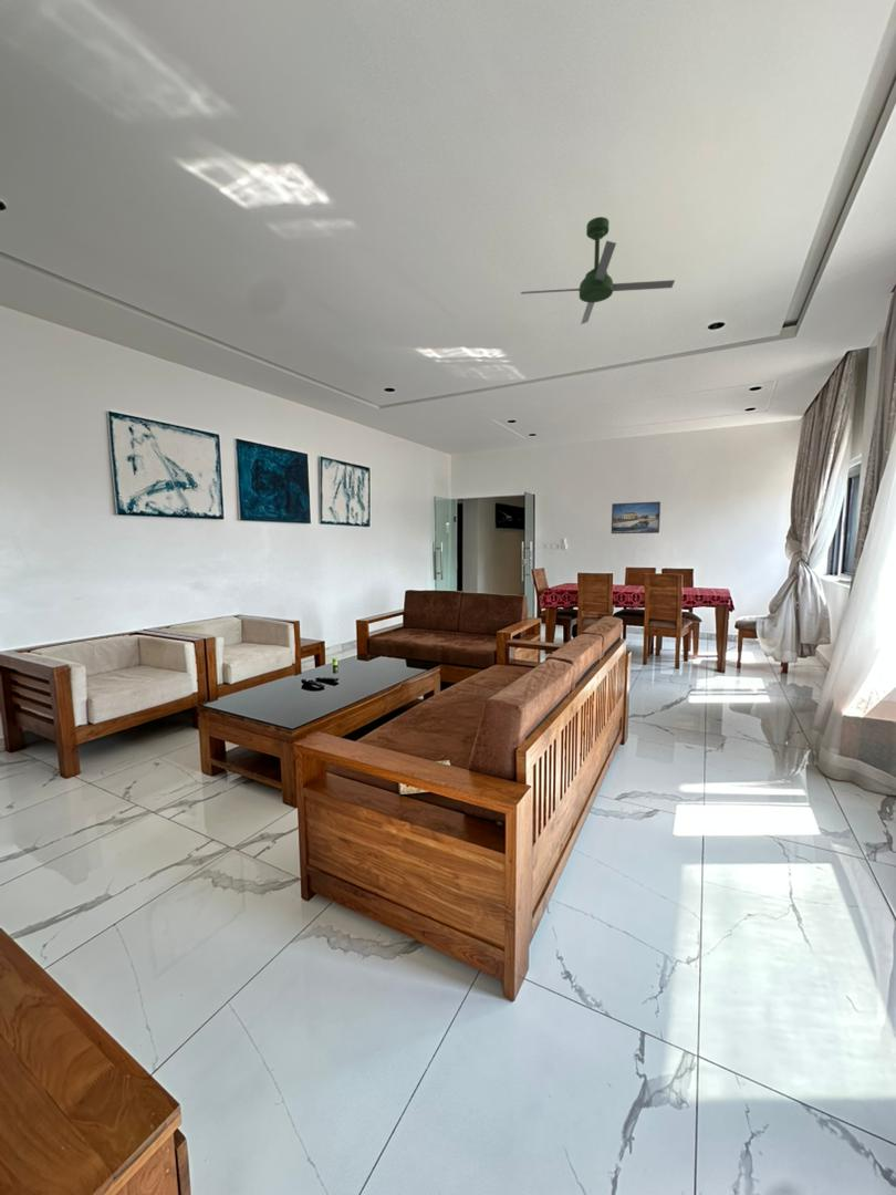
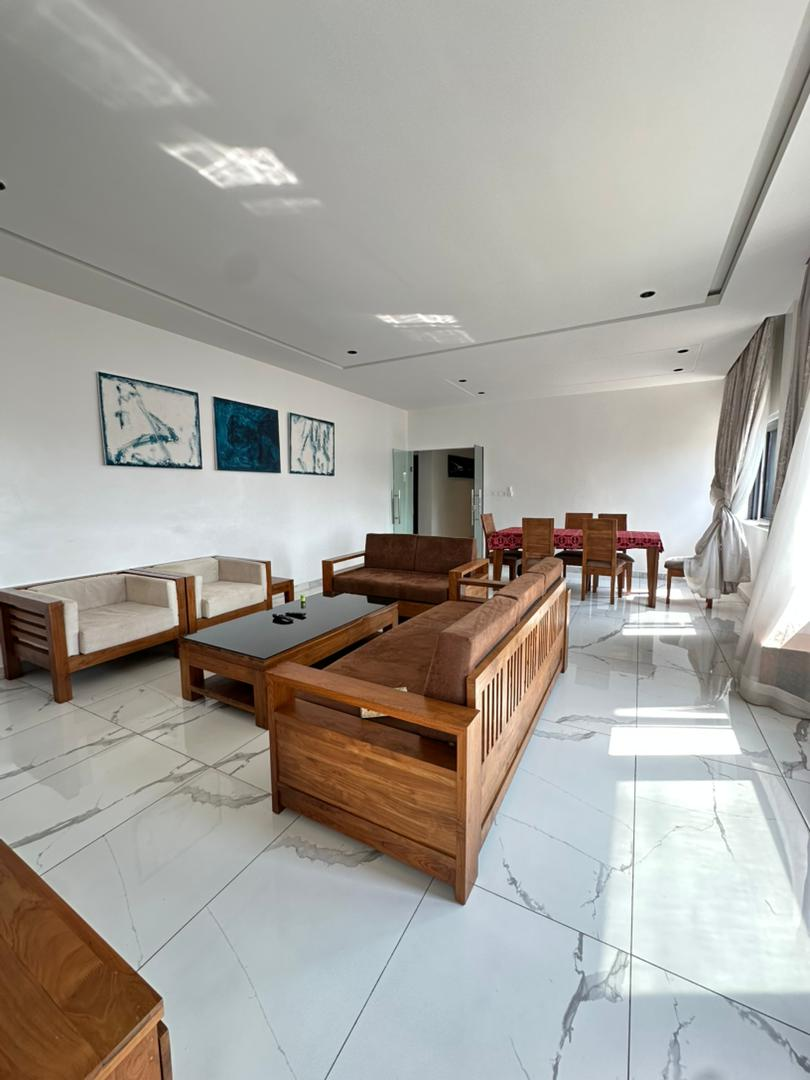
- ceiling fan (596, 259)
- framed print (635, 518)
